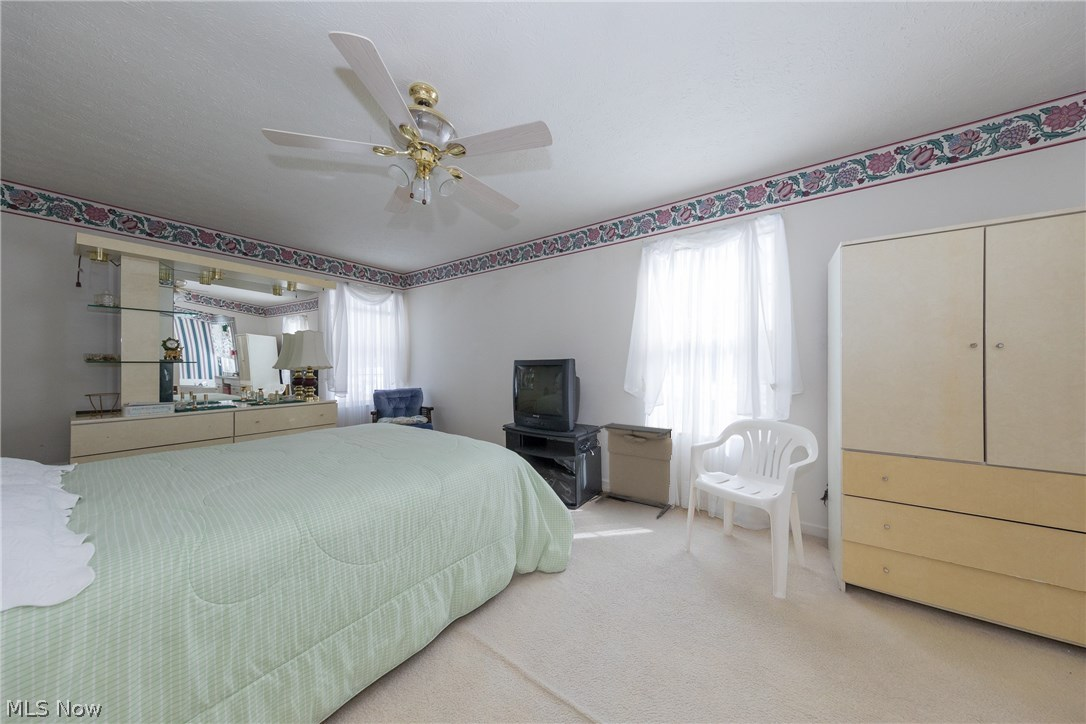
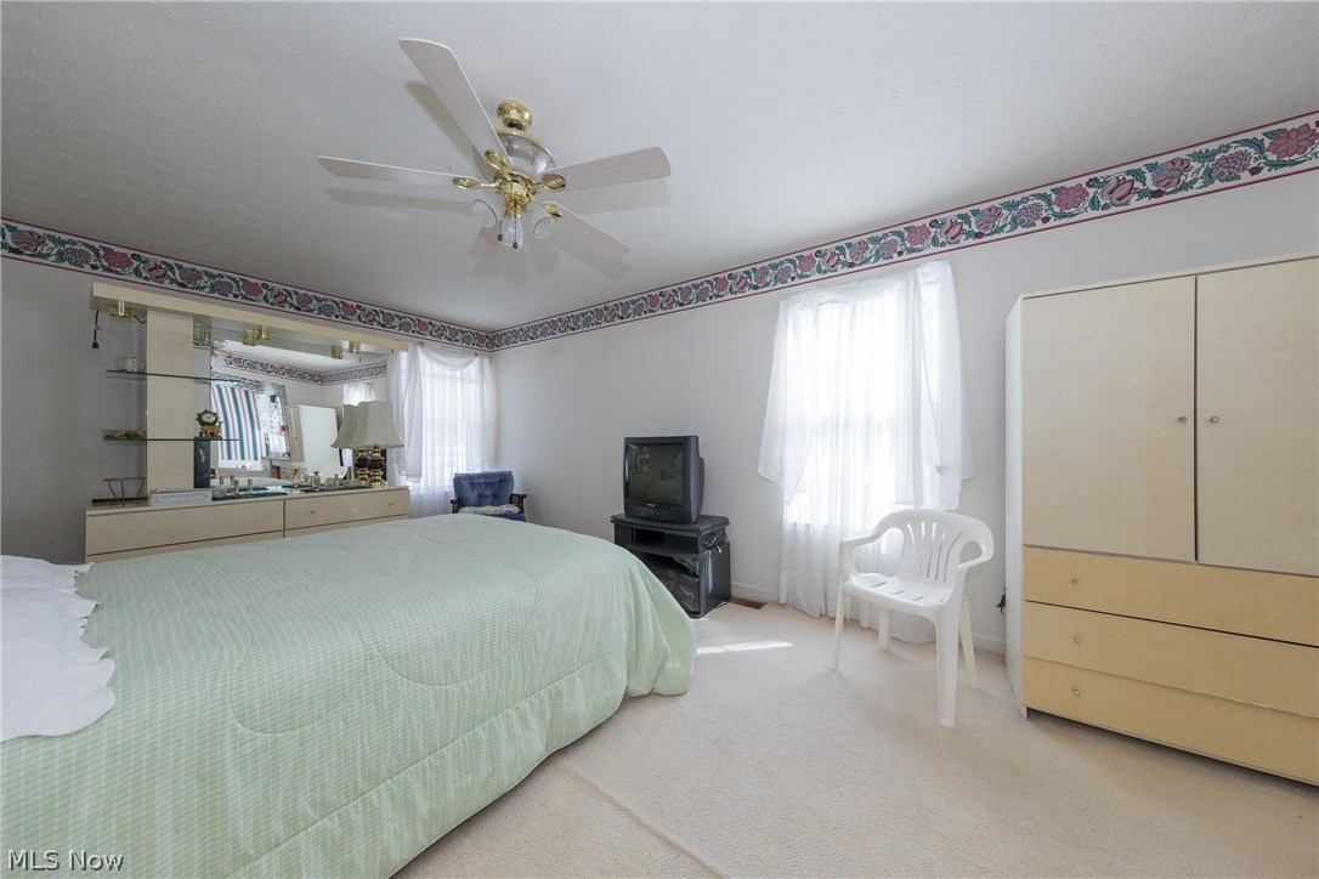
- laundry hamper (633, 466)
